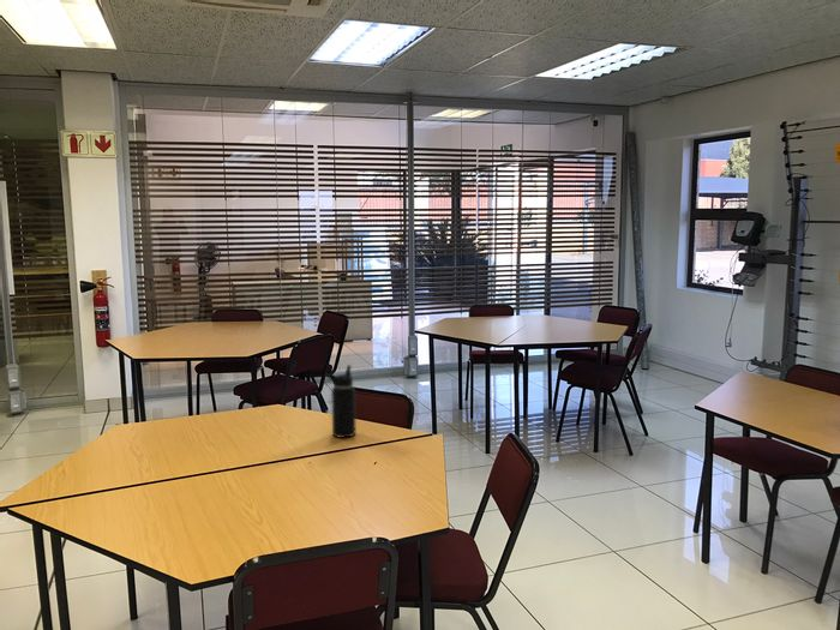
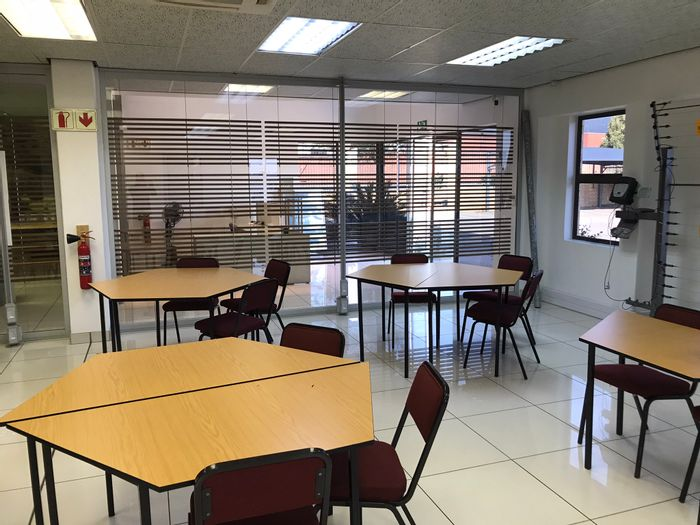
- water bottle (341, 401)
